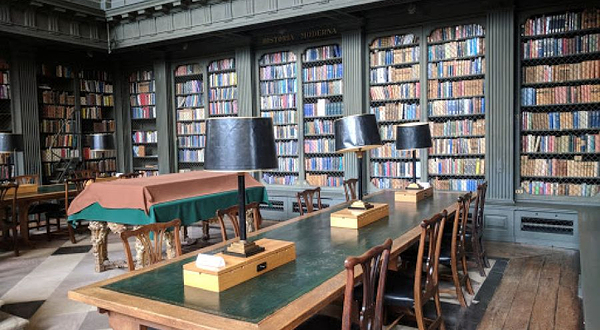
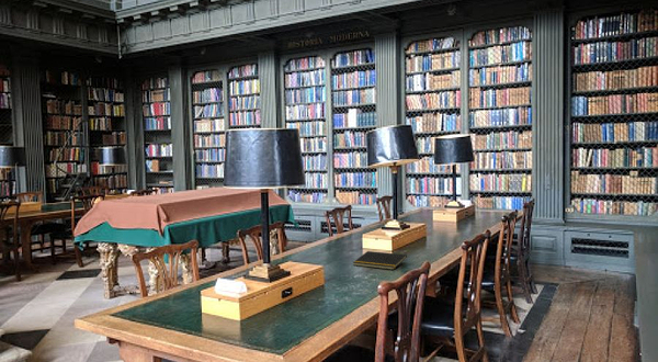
+ notepad (379, 259)
